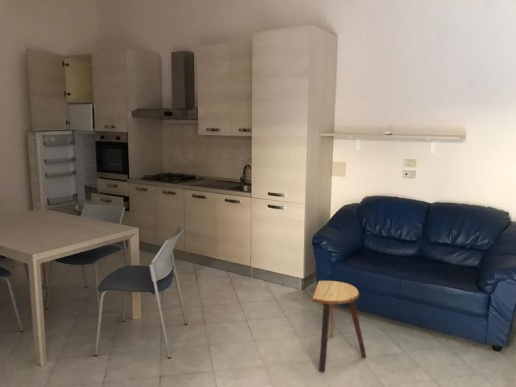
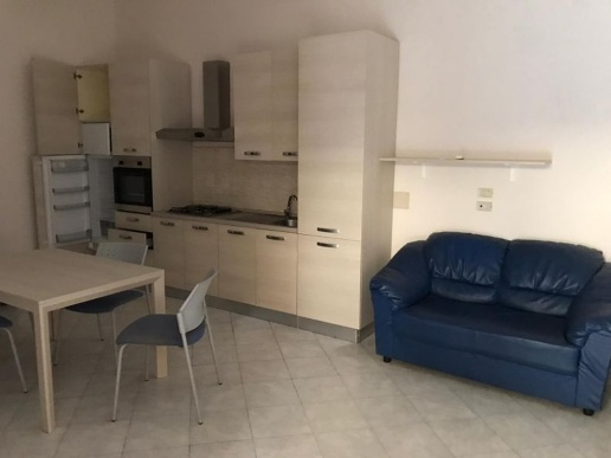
- stool (332, 323)
